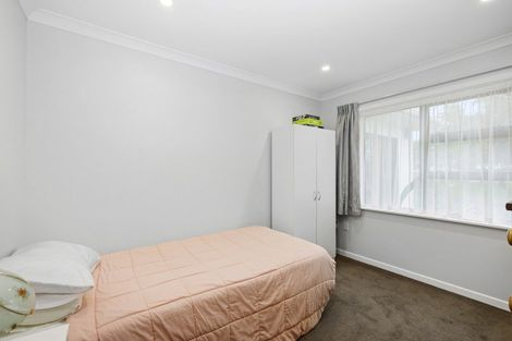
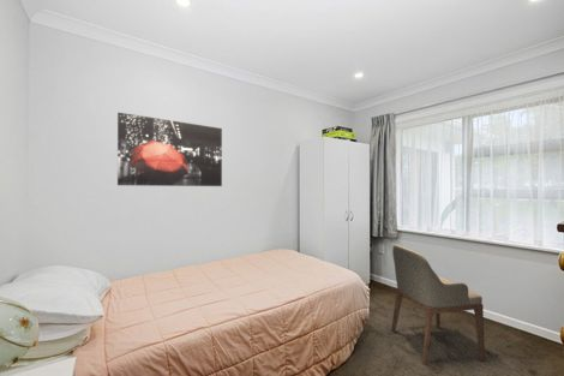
+ wall art (175, 153)
+ armchair (433, 294)
